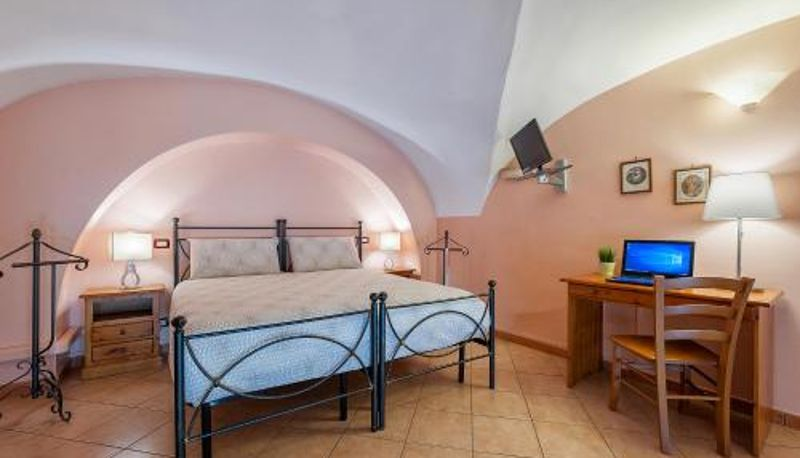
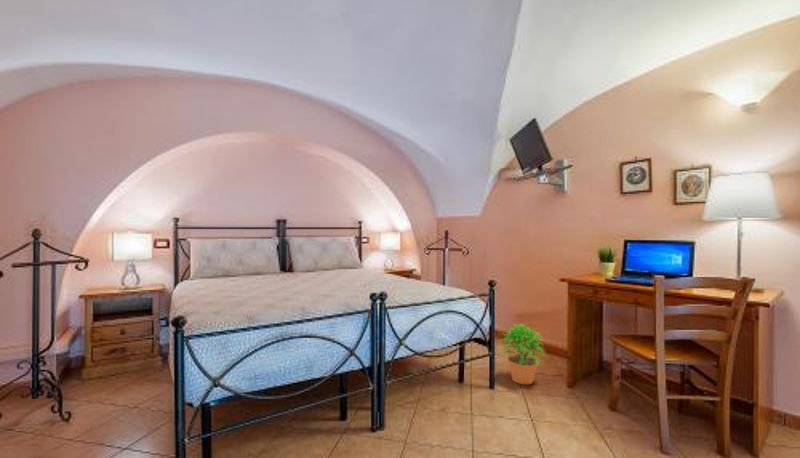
+ potted plant (524, 351)
